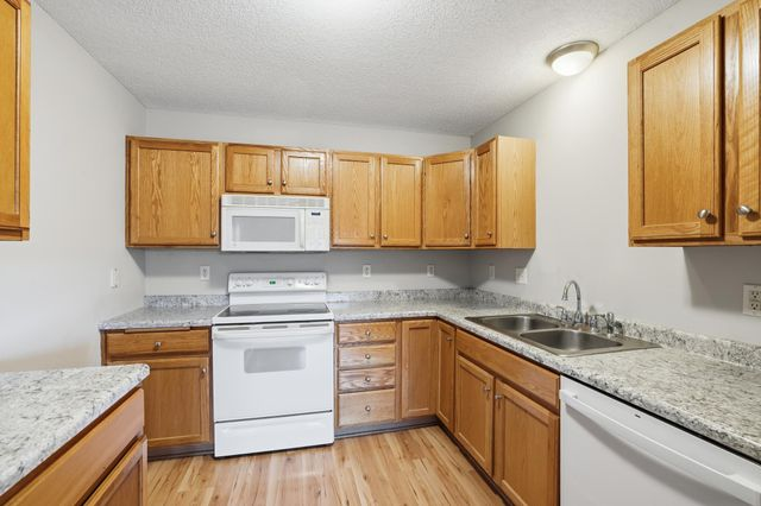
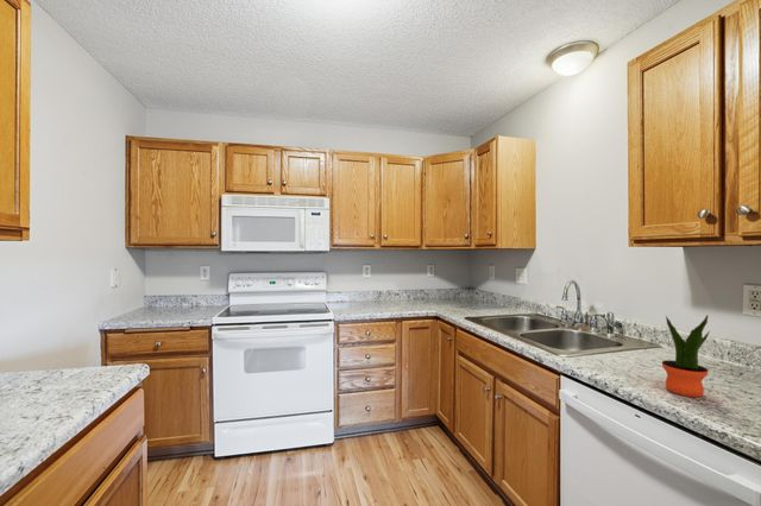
+ potted plant (691, 352)
